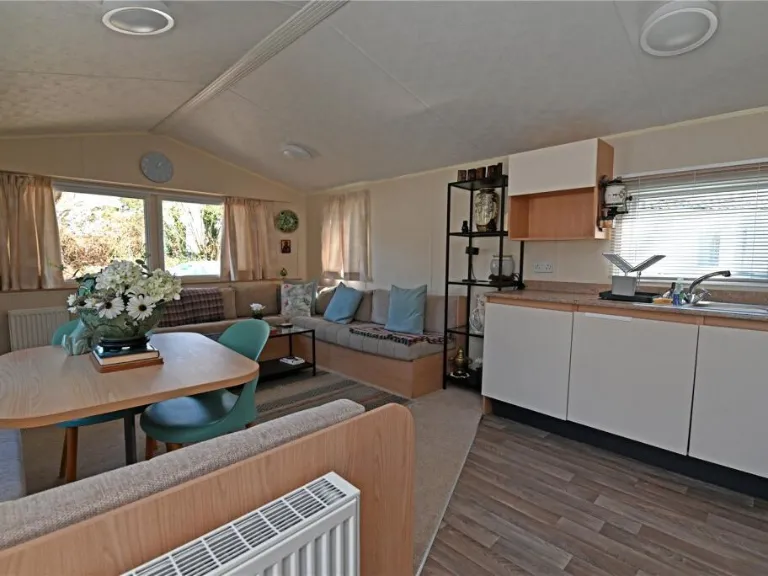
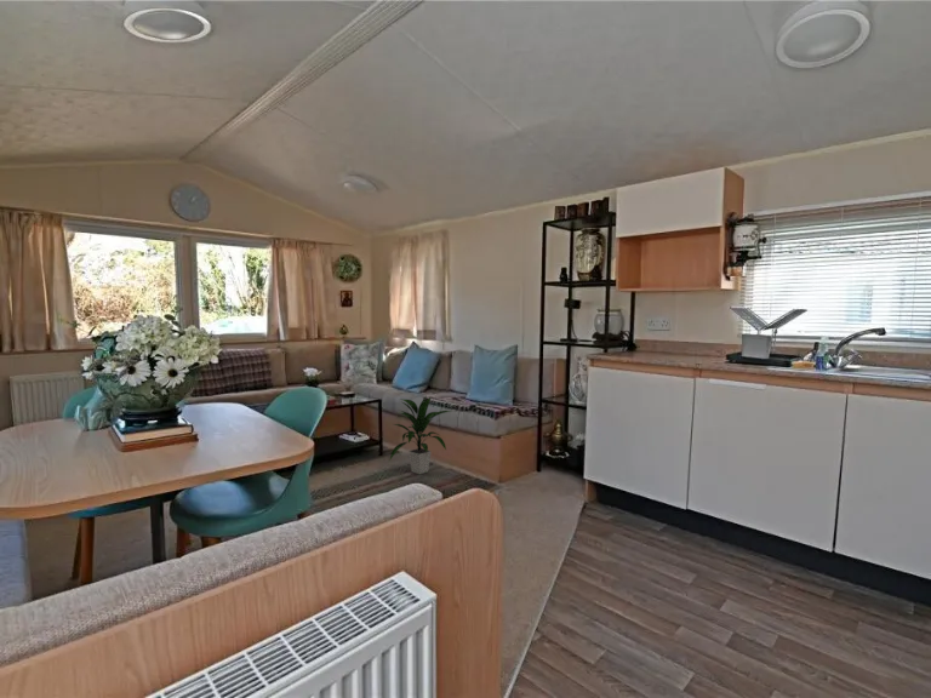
+ indoor plant (417, 433)
